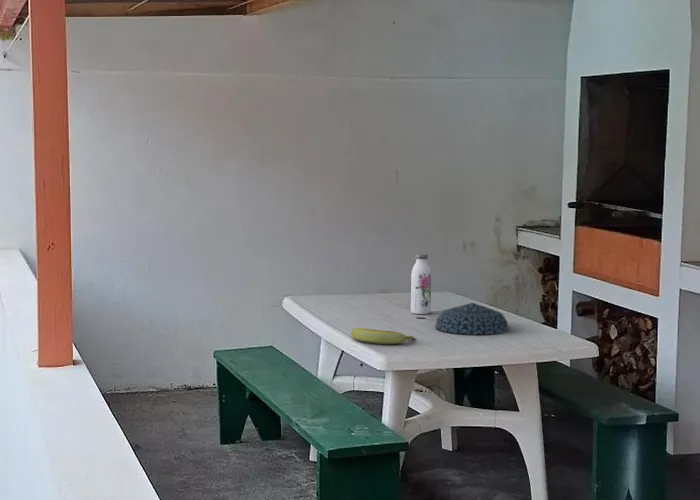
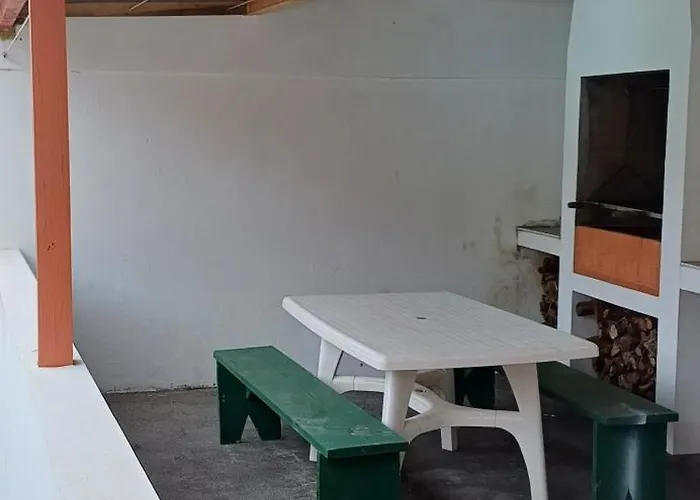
- banana (385, 333)
- bowl (471, 315)
- water bottle (421, 283)
